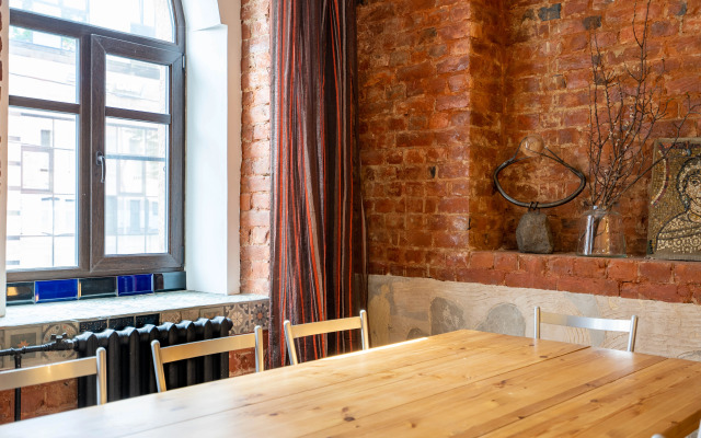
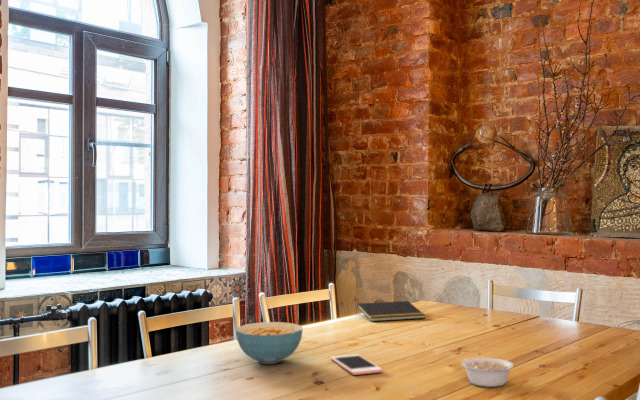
+ cereal bowl (269, 344)
+ legume (489, 370)
+ notepad (390, 310)
+ cell phone (355, 364)
